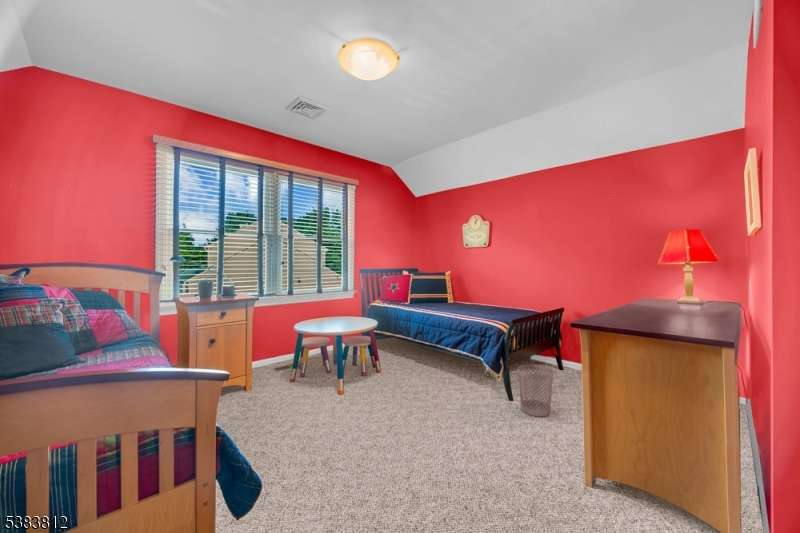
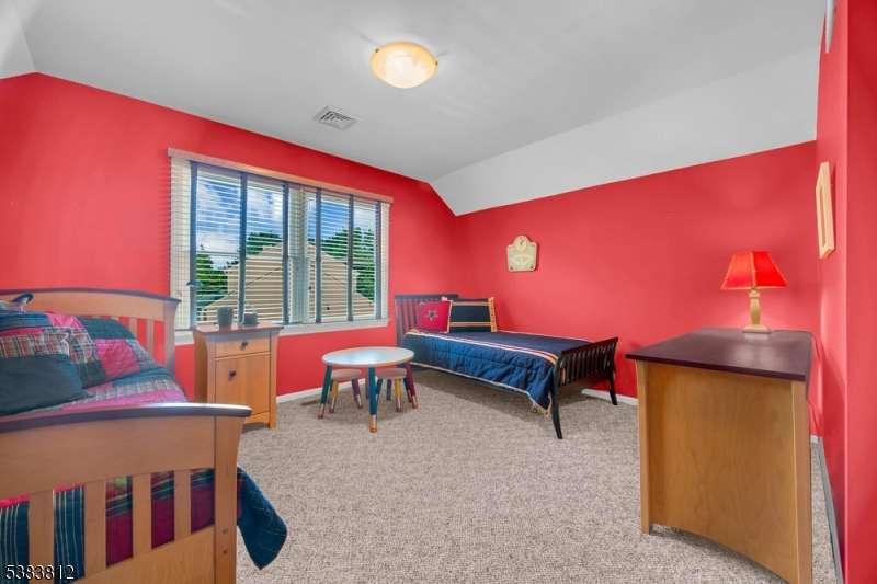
- wastebasket (535, 390)
